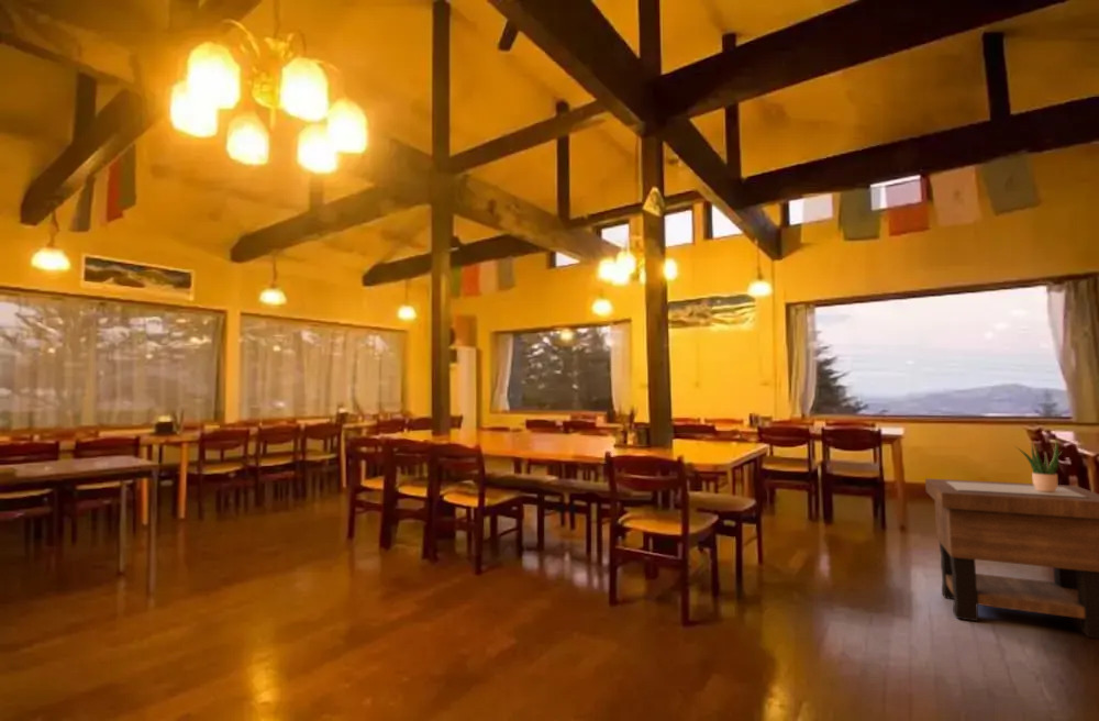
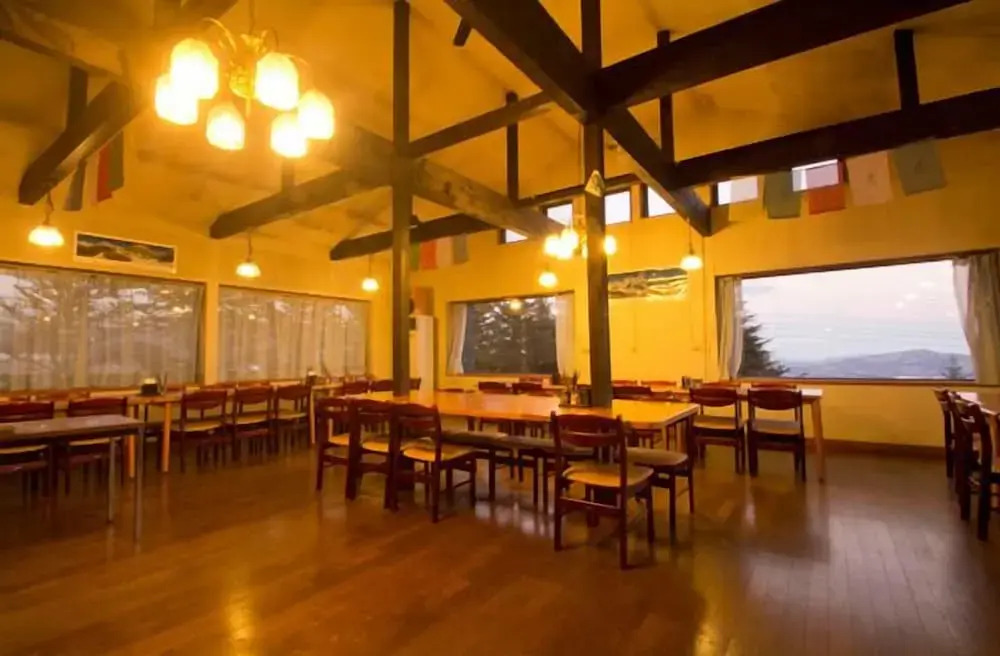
- potted plant (1044, 464)
- side table (1013, 550)
